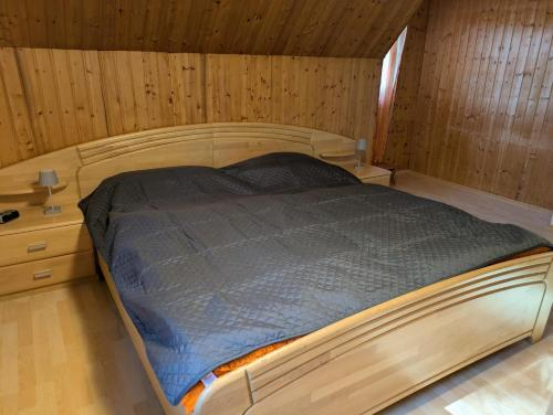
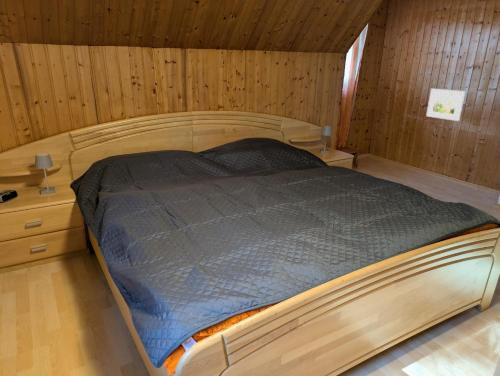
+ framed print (444, 104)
